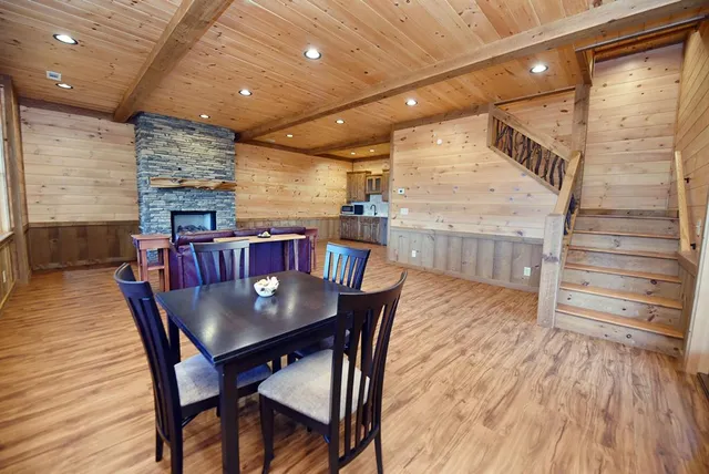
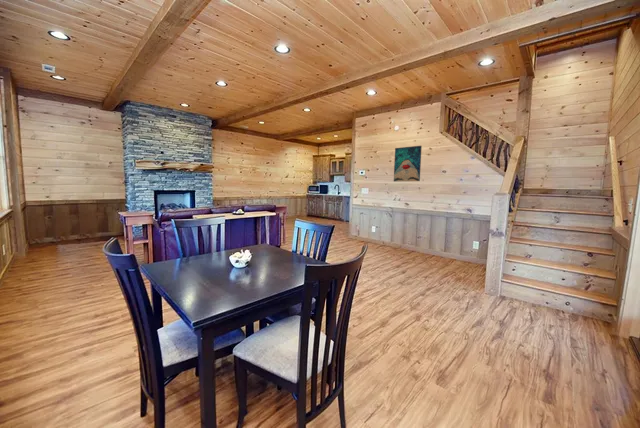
+ wall art (407, 164)
